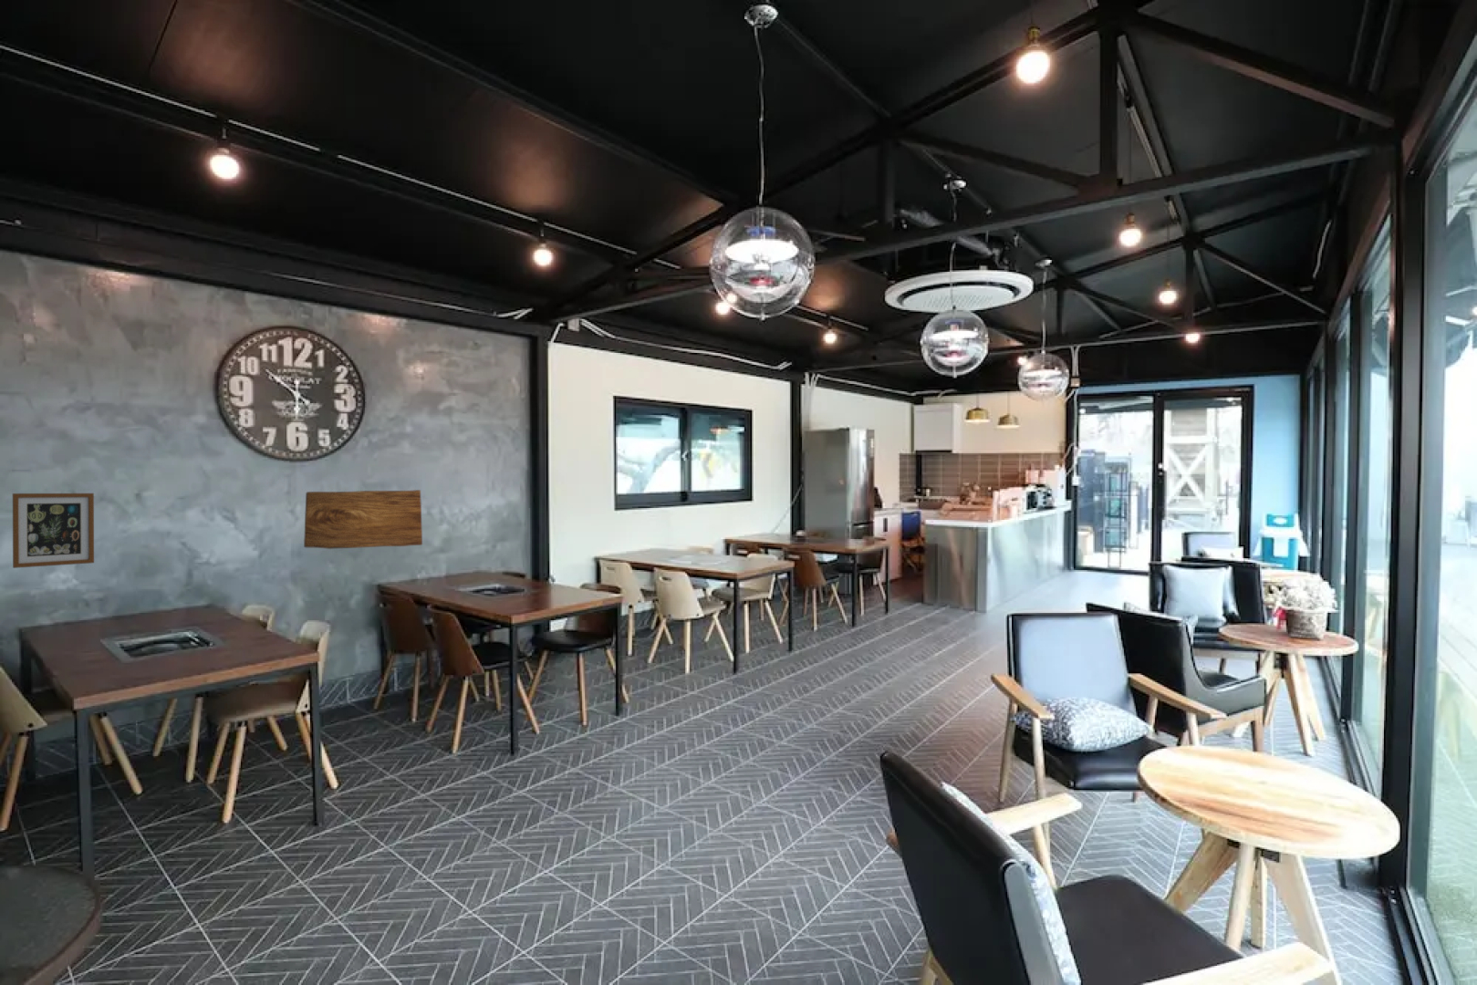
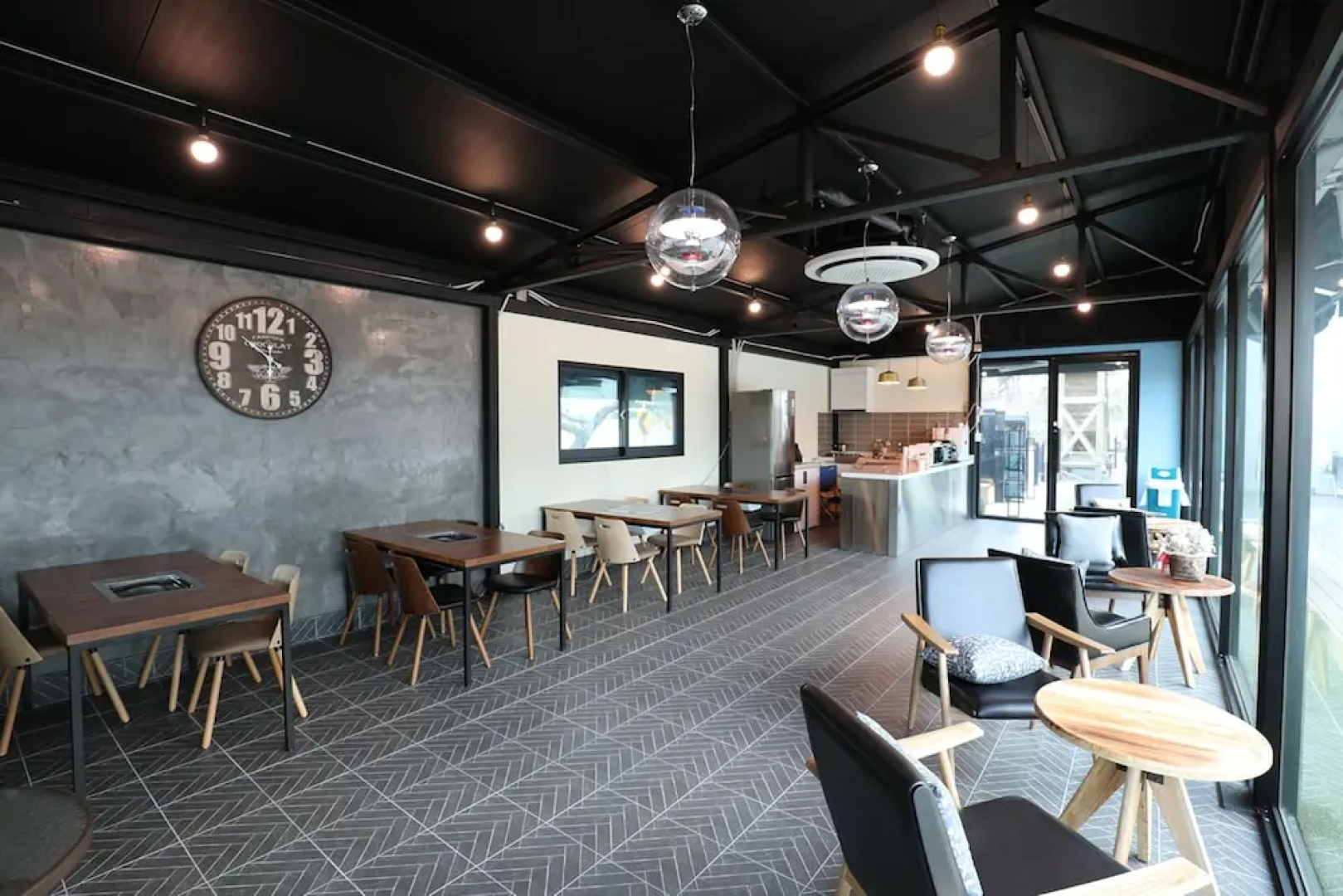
- wooden board (366, 519)
- wall art (54, 529)
